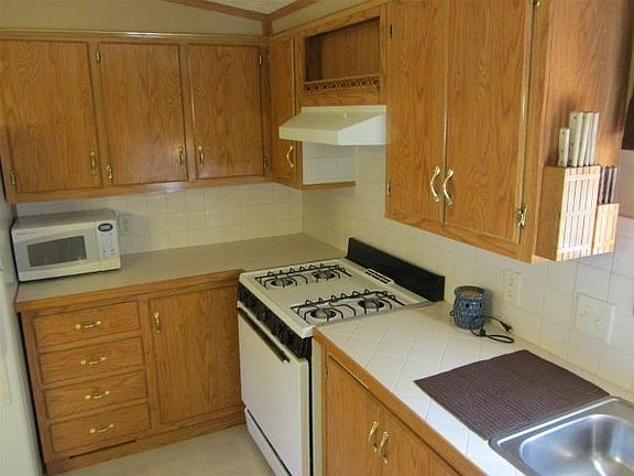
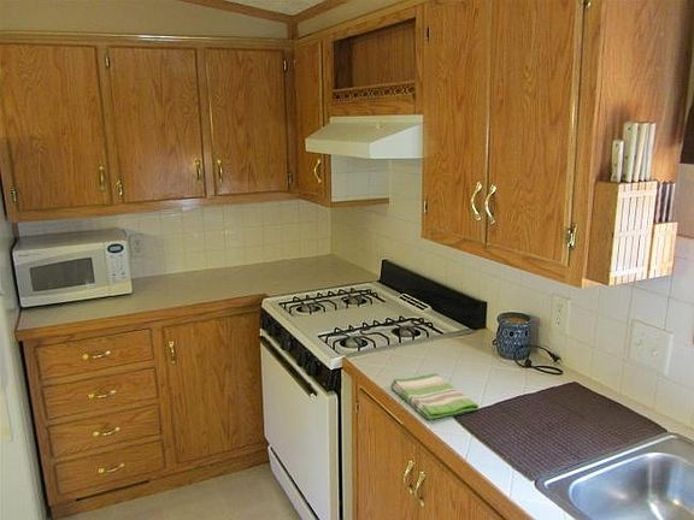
+ dish towel (433, 392)
